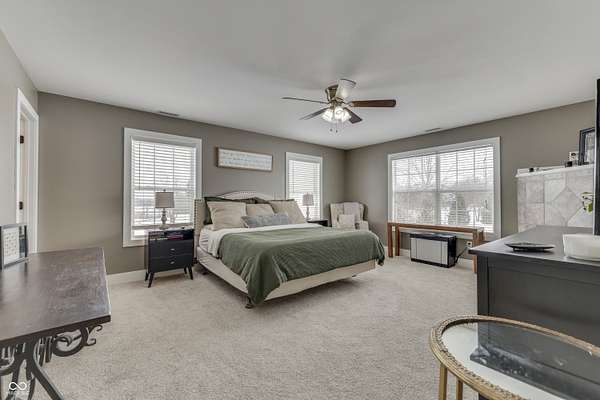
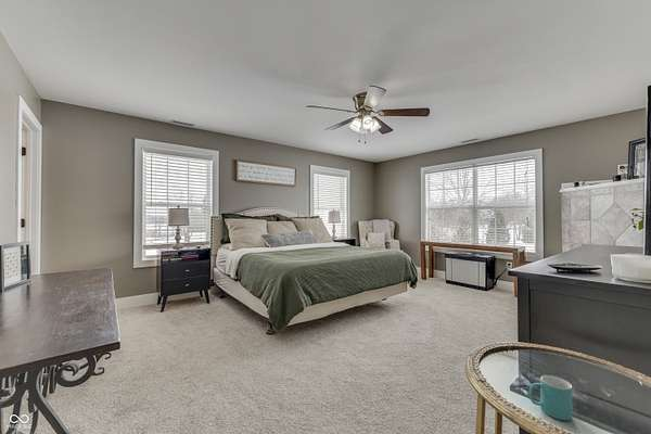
+ mug (549, 395)
